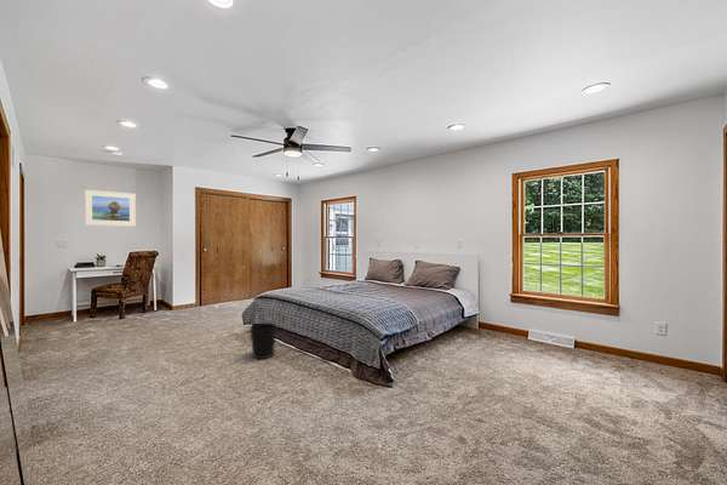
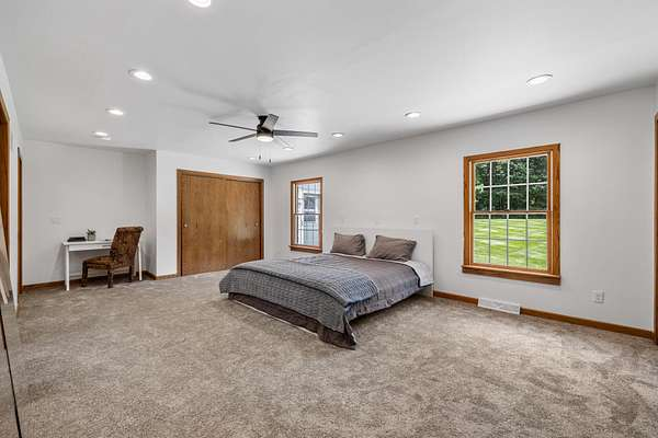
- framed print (110, 209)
- wastebasket (263, 341)
